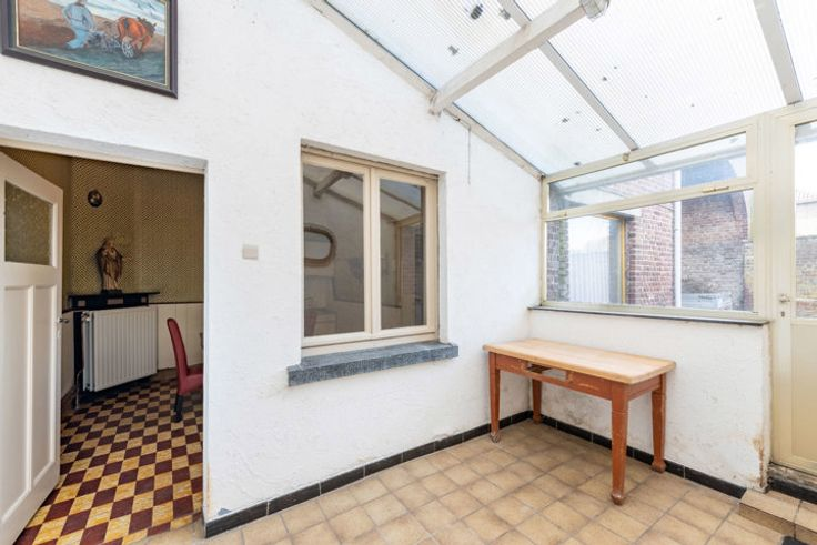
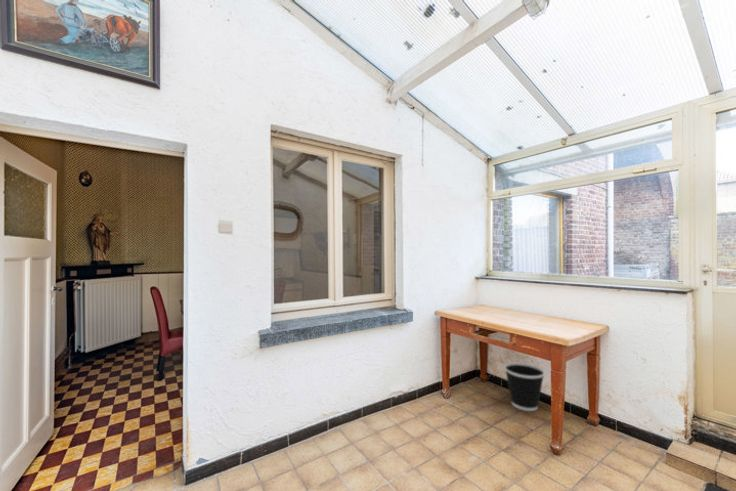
+ wastebasket (524, 386)
